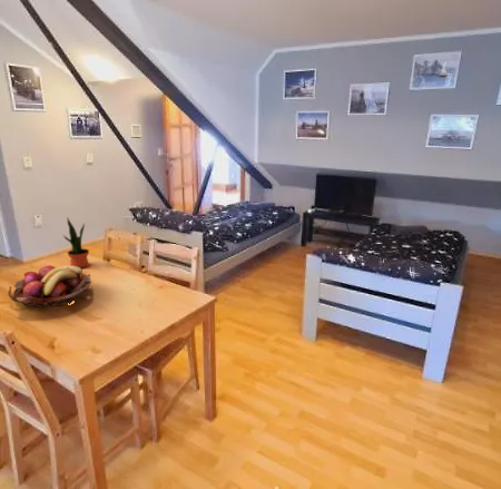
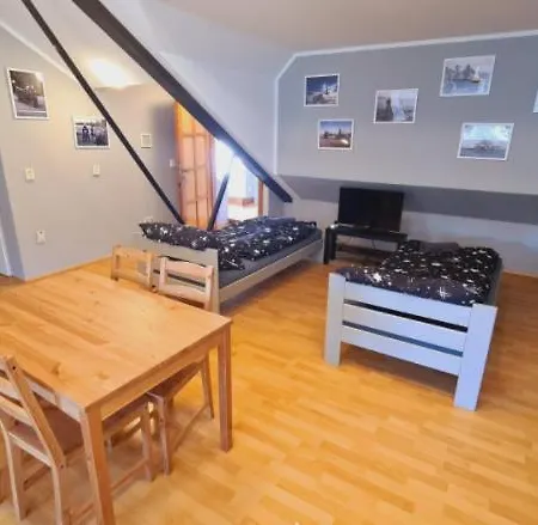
- potted plant (75, 242)
- fruit basket (51, 284)
